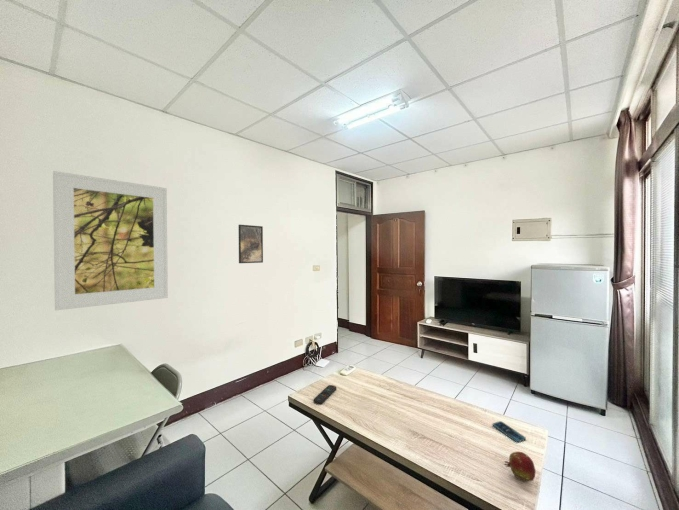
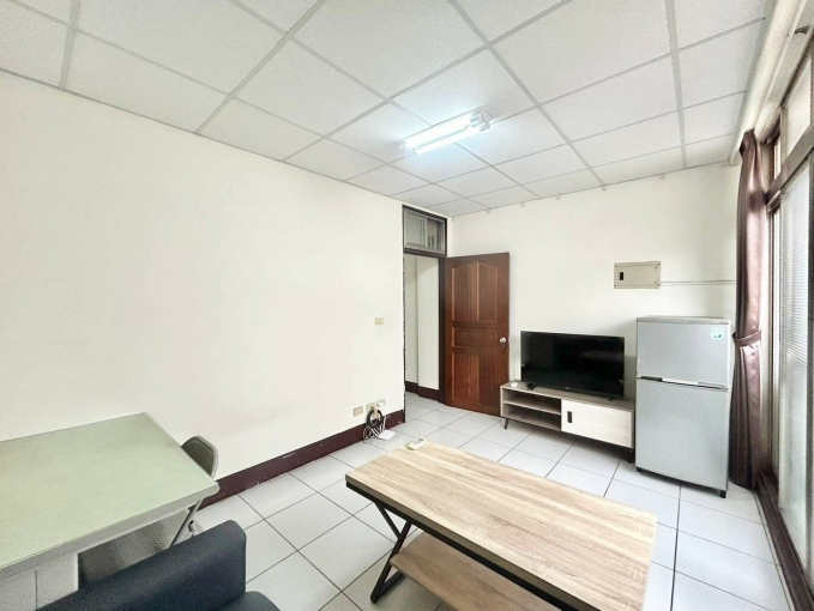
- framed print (251, 244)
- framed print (117, 242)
- remote control (325, 393)
- smartphone (508, 431)
- fruit (519, 466)
